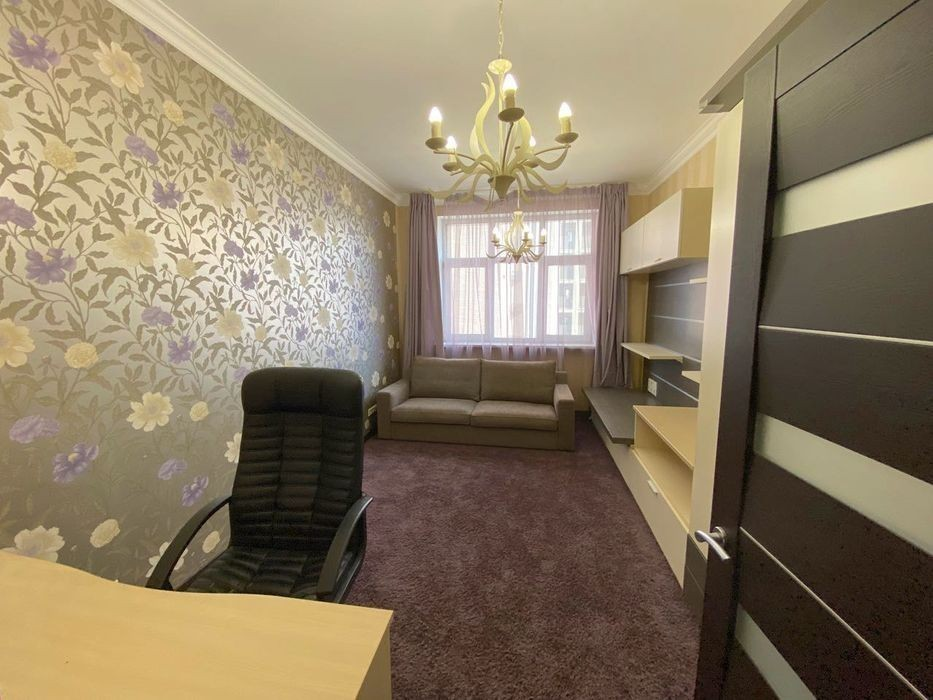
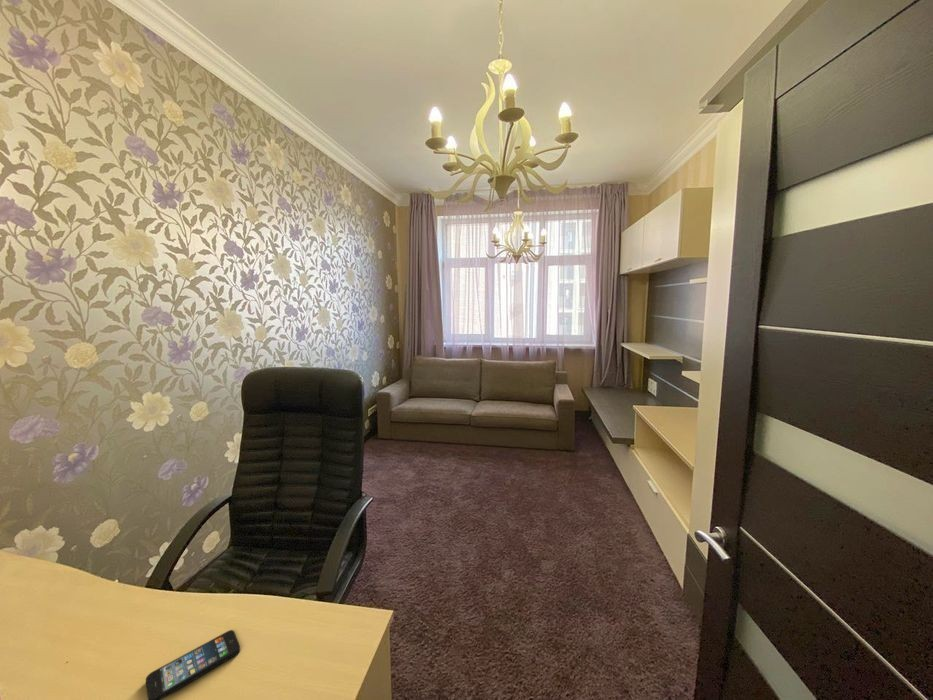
+ smartphone (195, 663)
